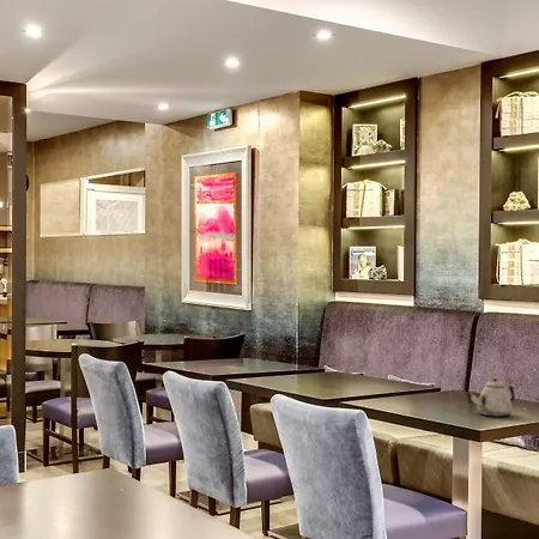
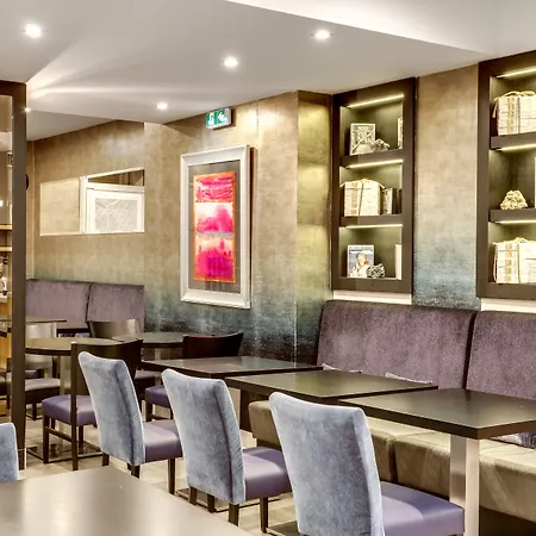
- teapot (491, 396)
